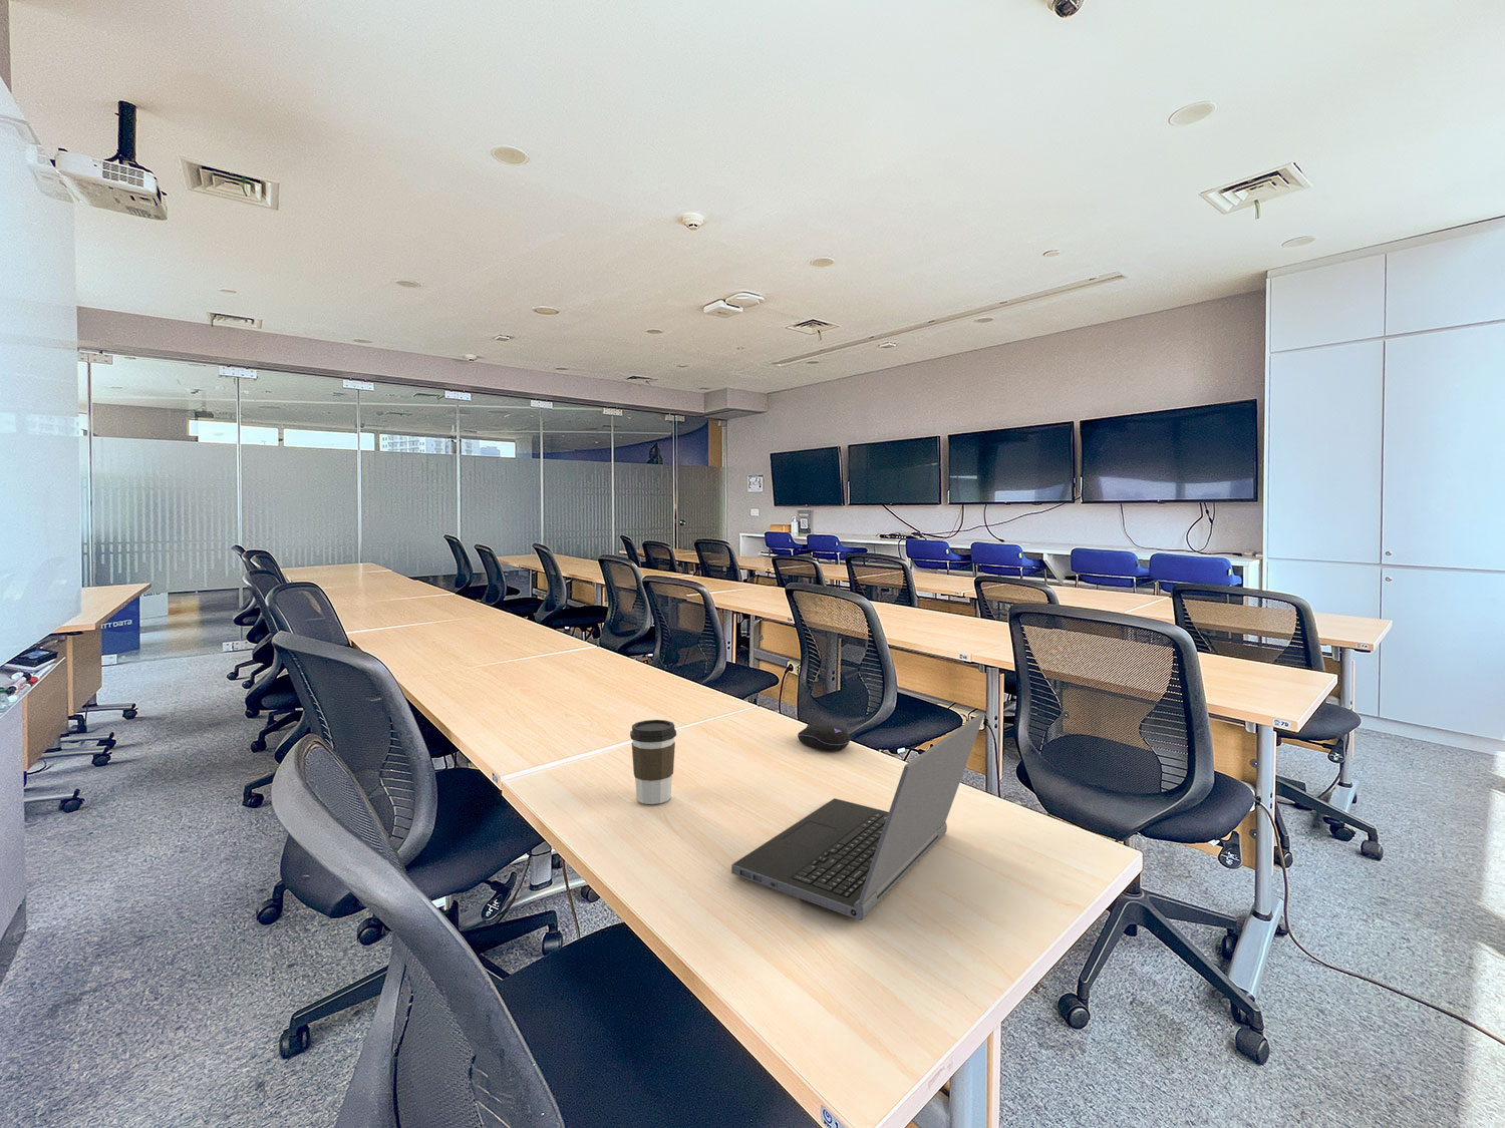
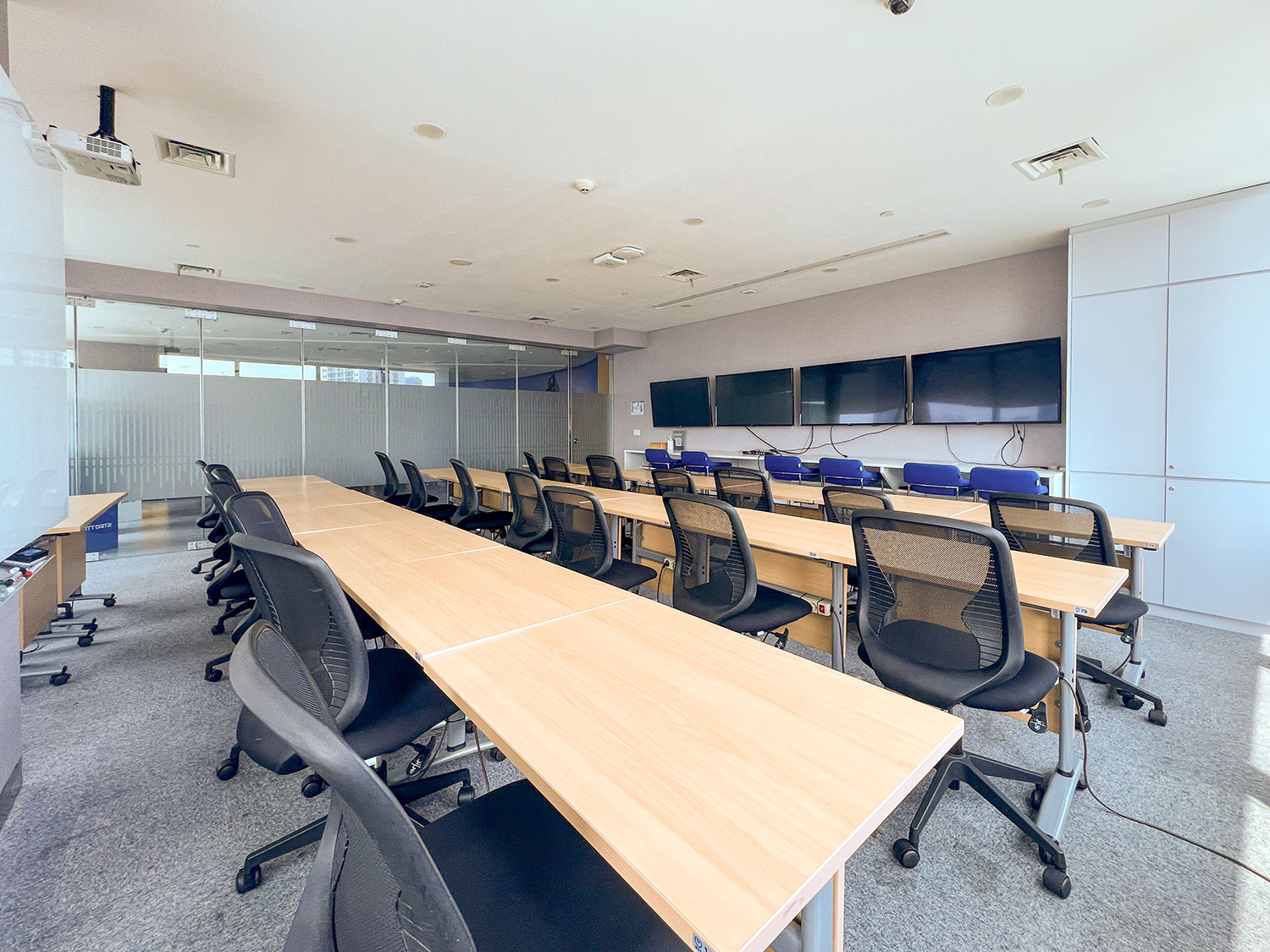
- coffee cup (653, 761)
- computer mouse (822, 733)
- laptop computer (859, 805)
